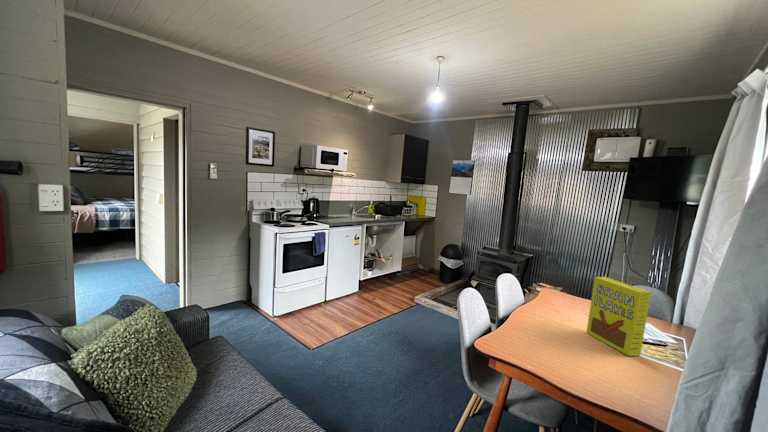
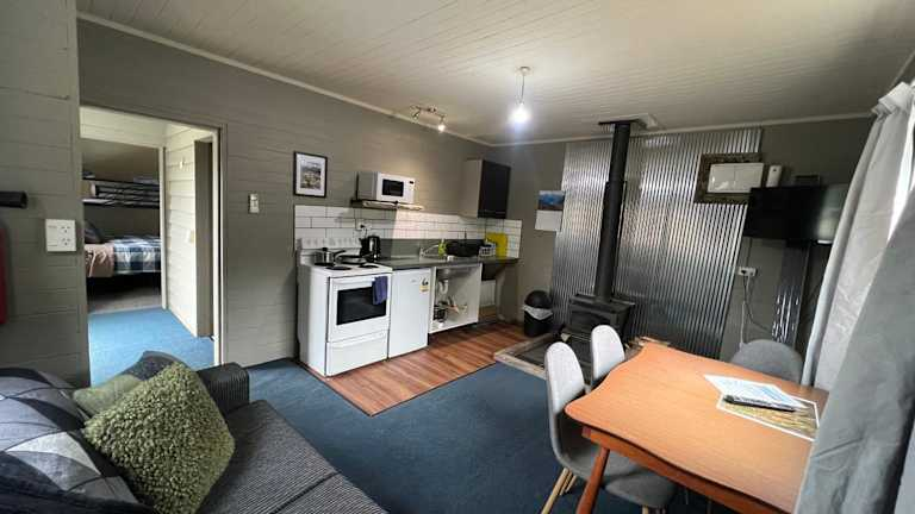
- cereal box (616, 313)
